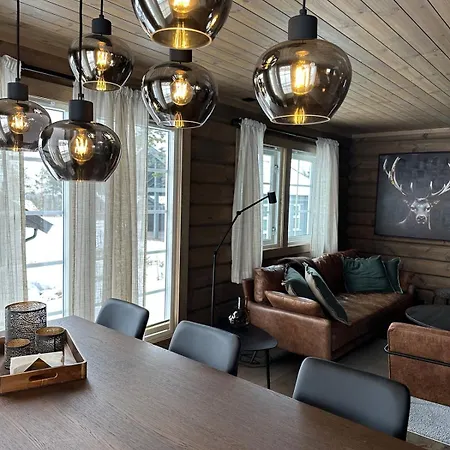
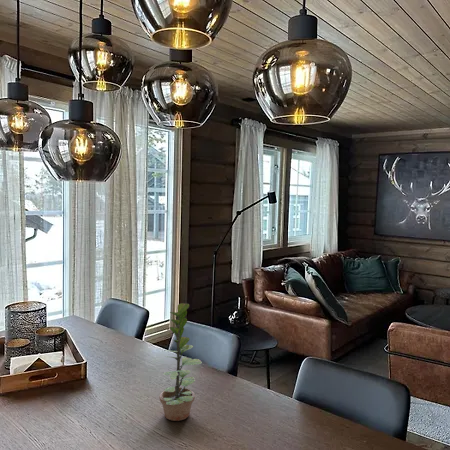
+ plant (179, 359)
